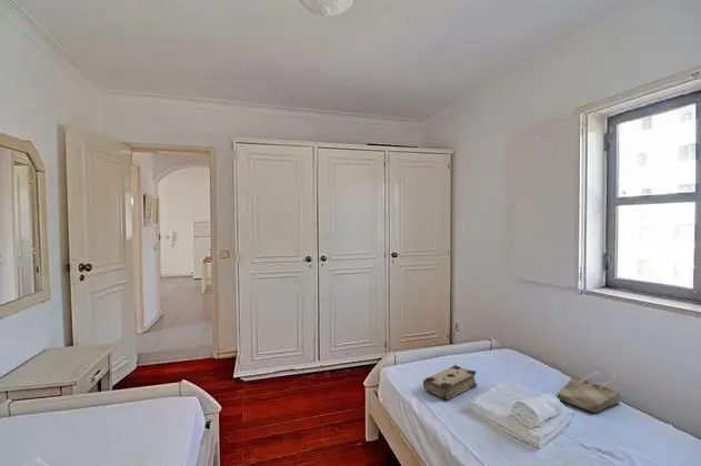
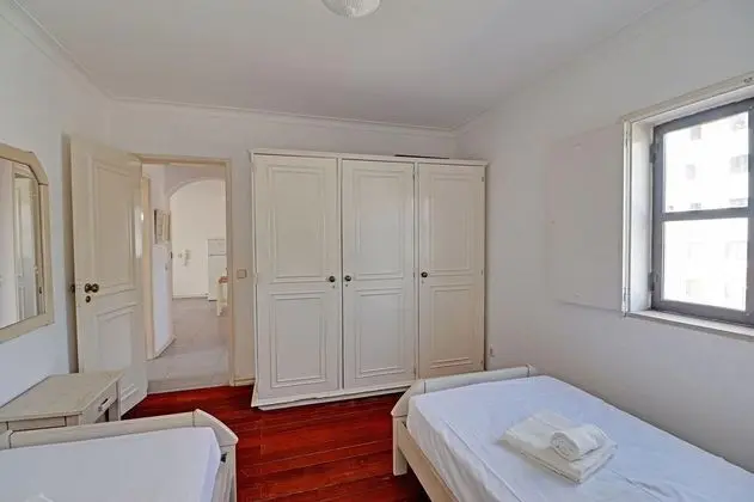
- book (450, 381)
- tote bag (593, 387)
